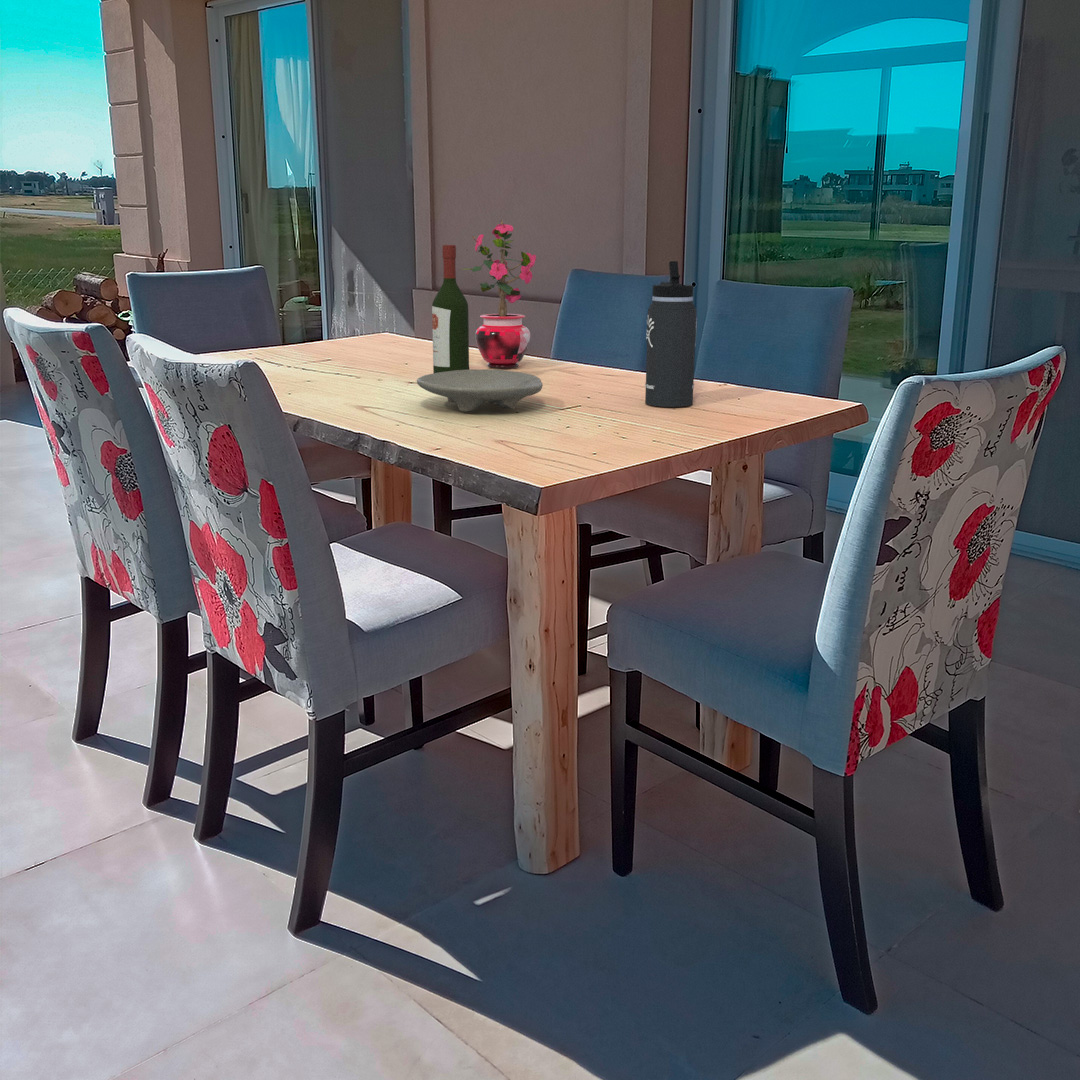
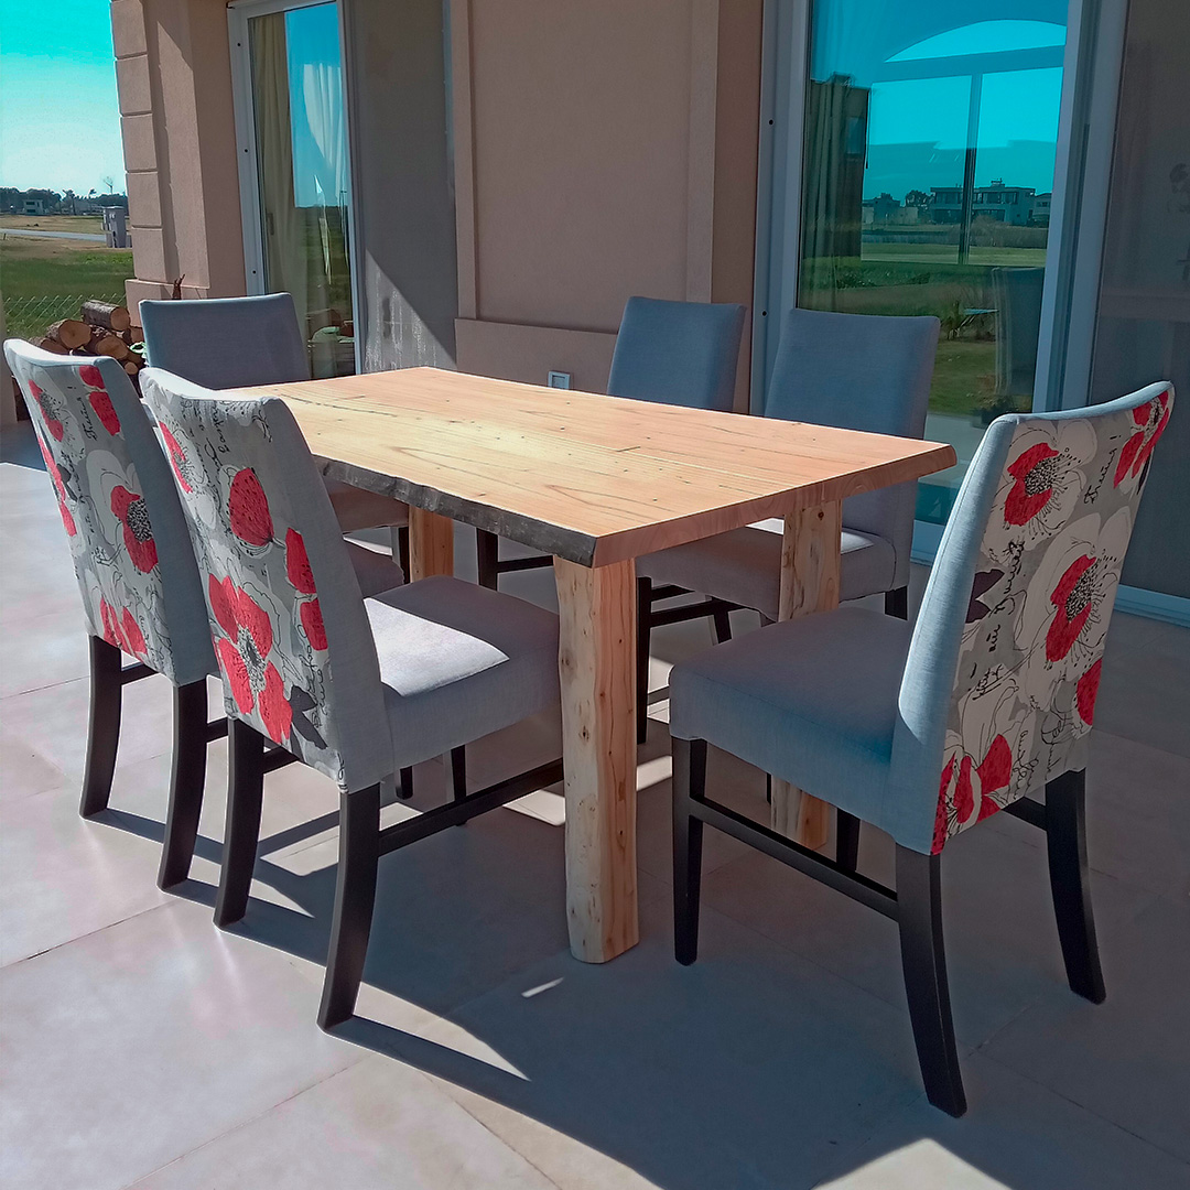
- thermos bottle (669, 333)
- potted plant (499, 294)
- bowl (480, 392)
- wine bottle (450, 314)
